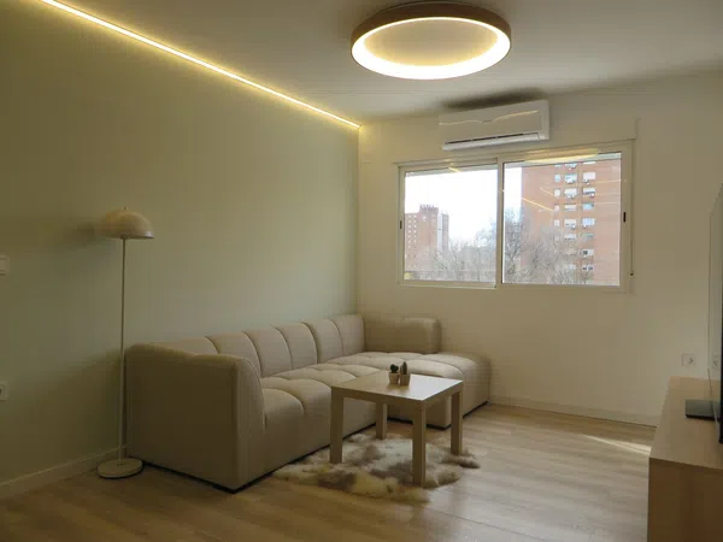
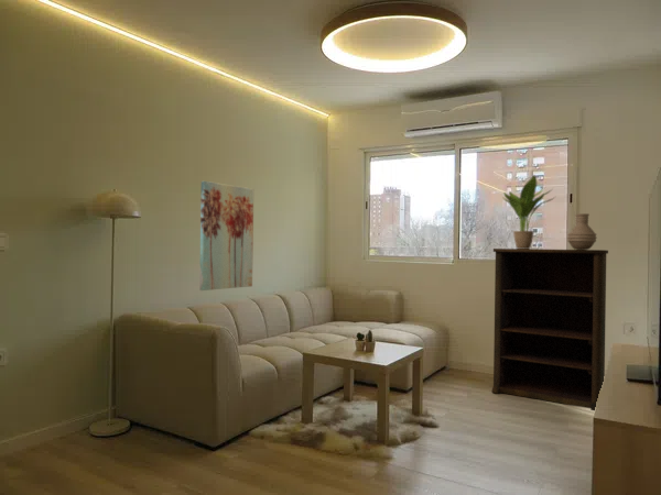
+ wall art (228, 237)
+ vase (582, 231)
+ potted plant (529, 213)
+ shelving unit (549, 321)
